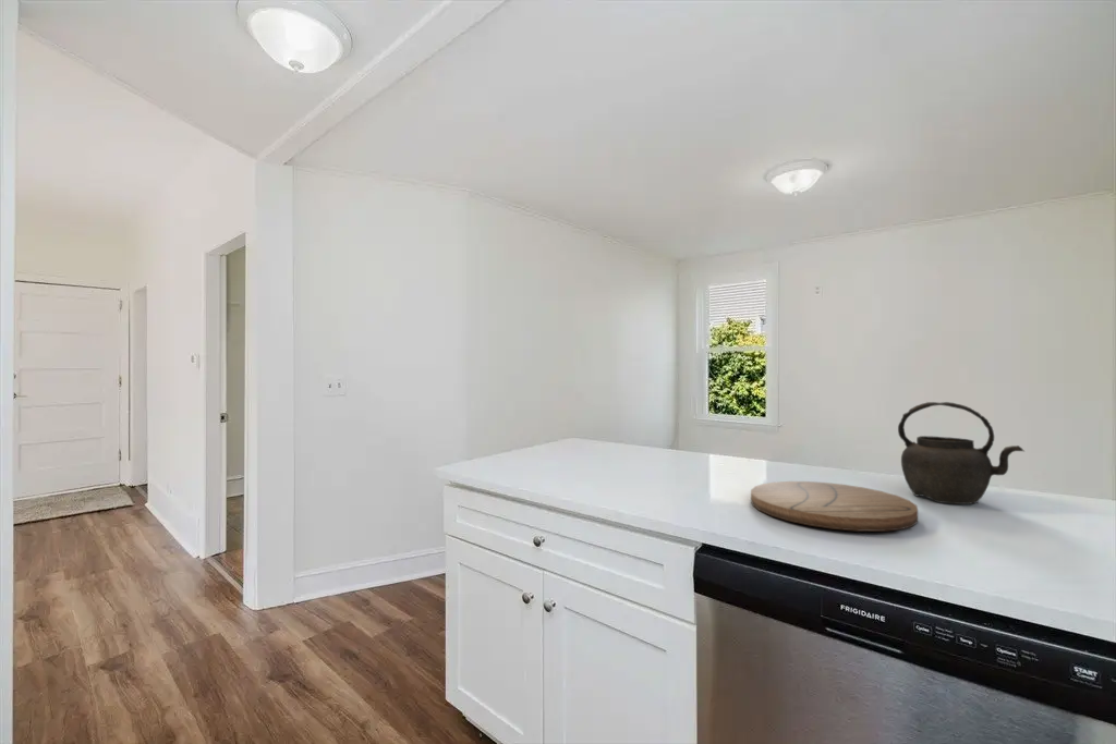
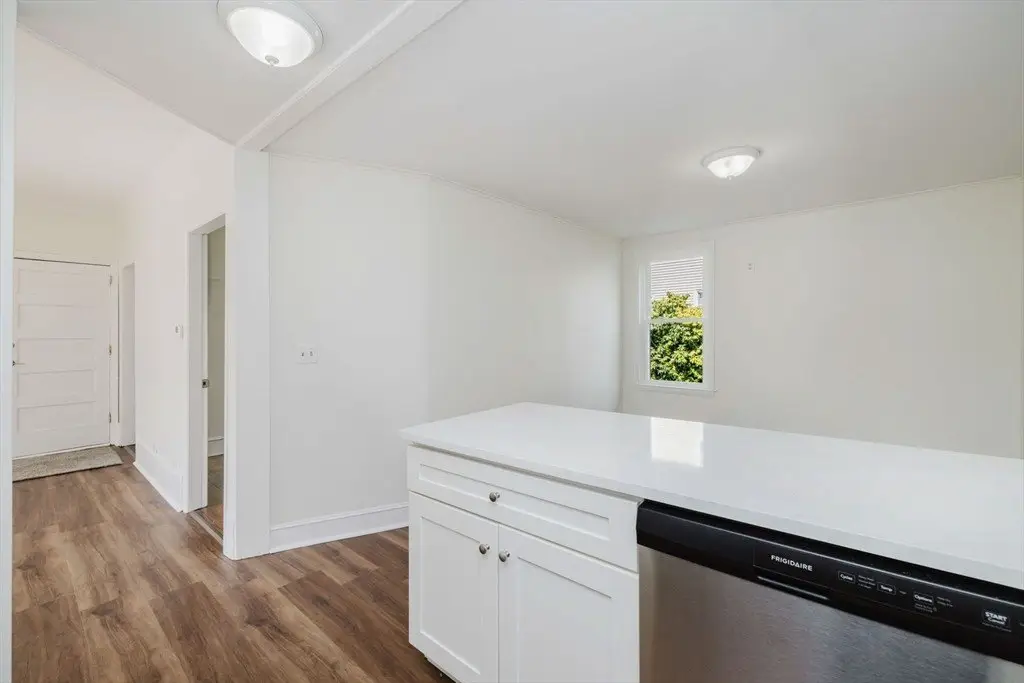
- kettle (956, 451)
- cutting board (828, 502)
